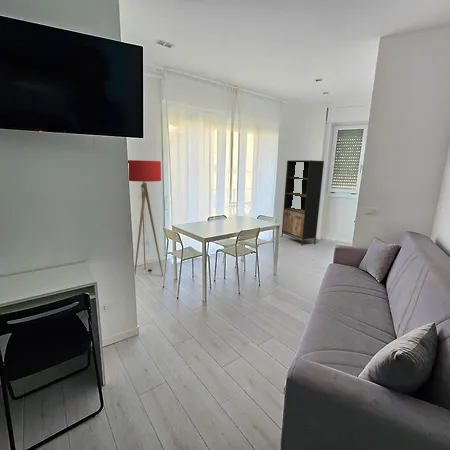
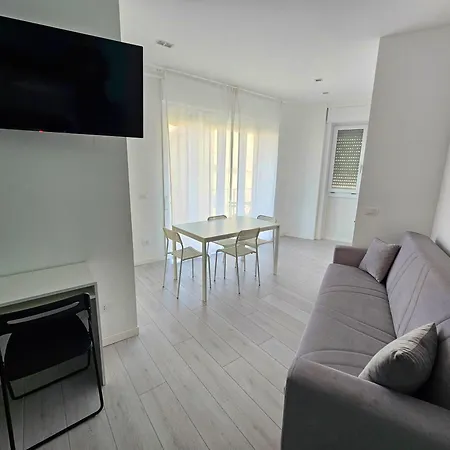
- floor lamp (143, 220)
- bookshelf (301, 201)
